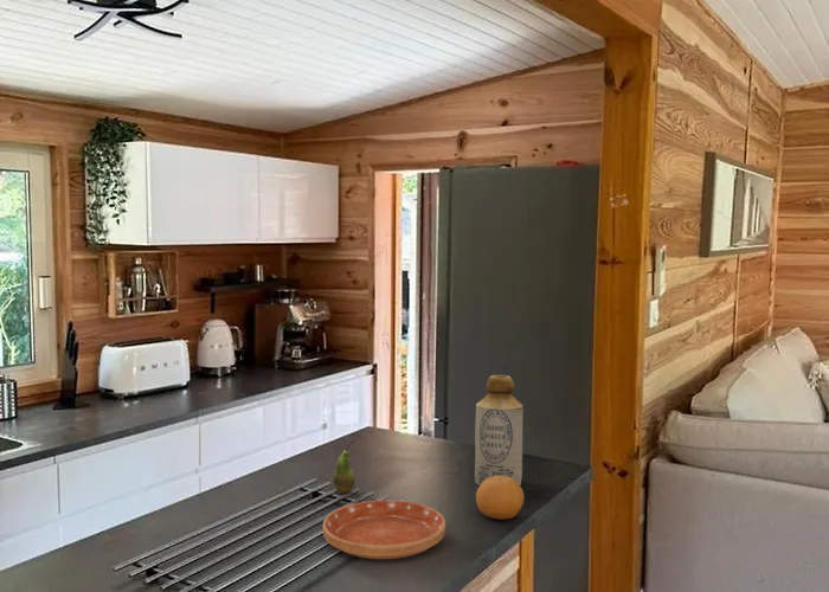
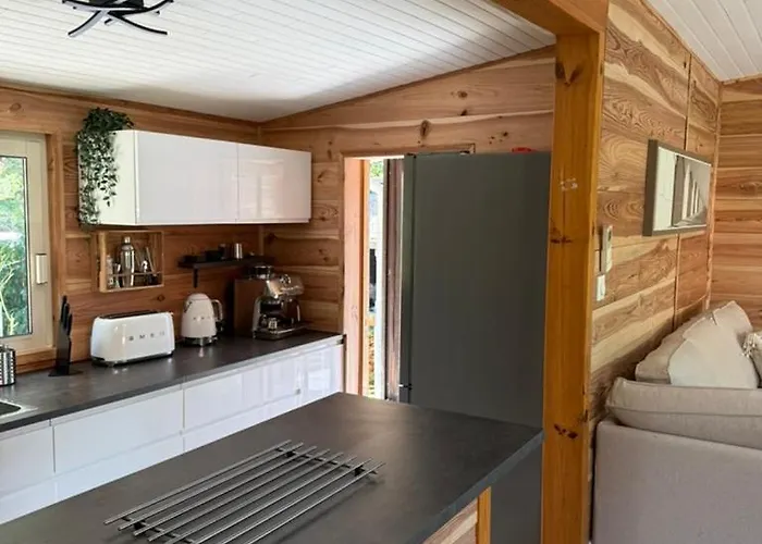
- bottle (499, 429)
- fruit (499, 496)
- saucer (384, 529)
- fruit (343, 464)
